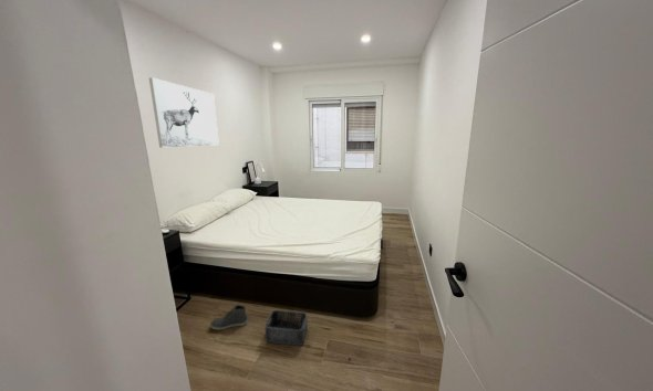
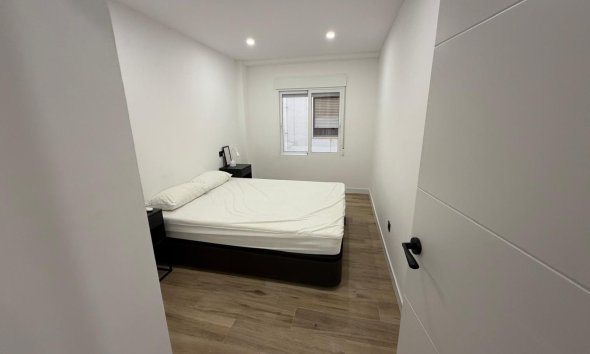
- wall art (189, 117)
- sneaker (228, 316)
- storage bin (287, 327)
